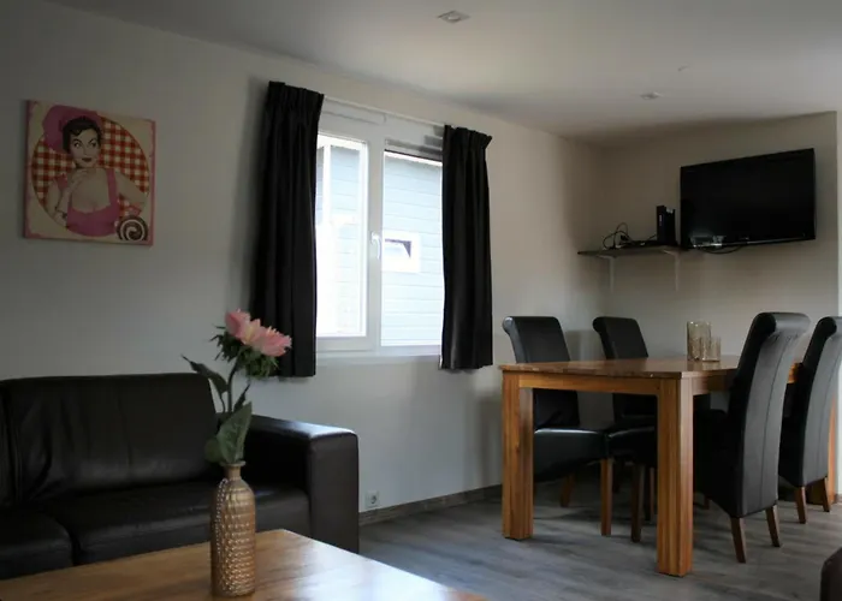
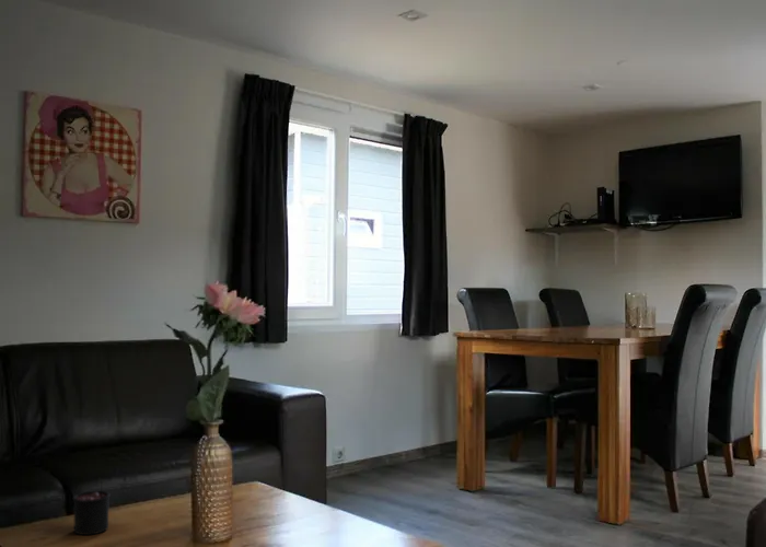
+ candle (91, 504)
